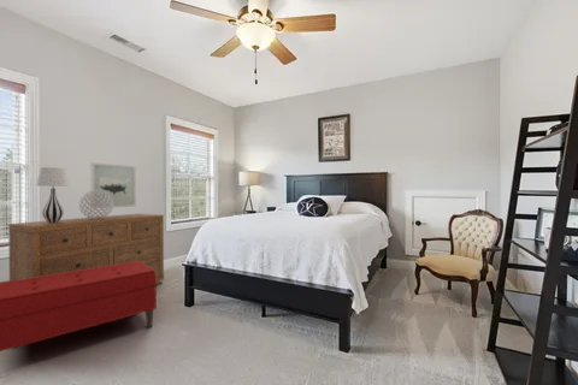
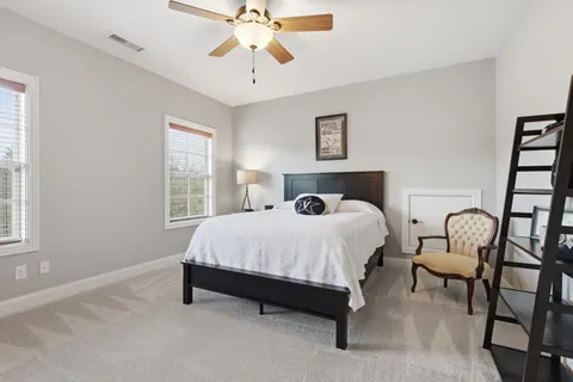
- wall art (114, 185)
- bench (78, 307)
- table lamp (53, 195)
- dresser (99, 257)
- decorative sphere (96, 203)
